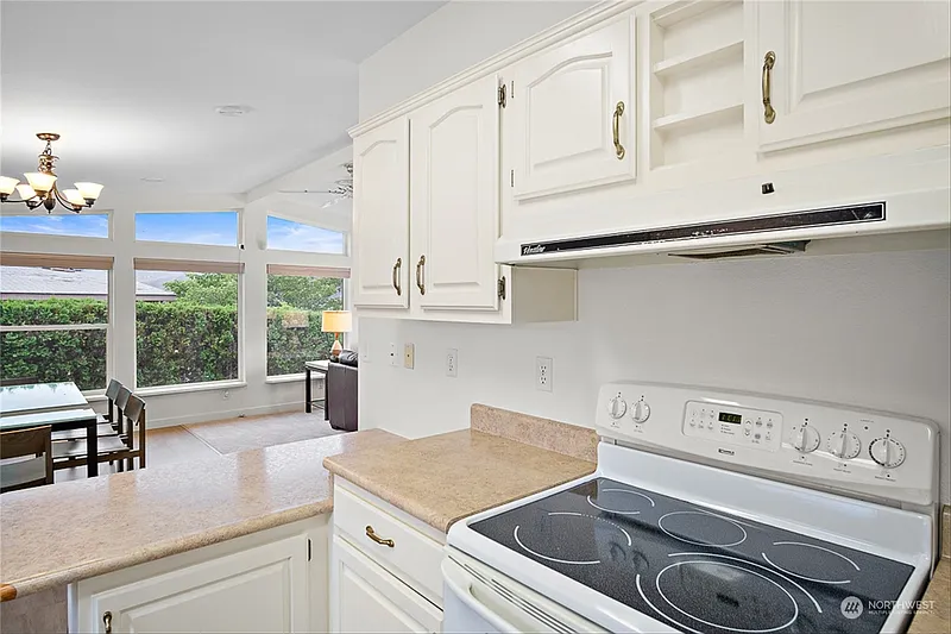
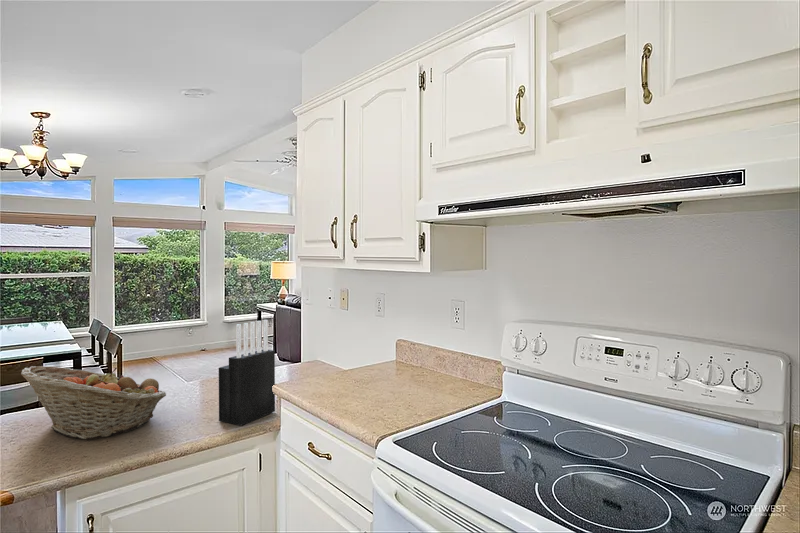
+ knife block (245, 368)
+ fruit basket (96, 393)
